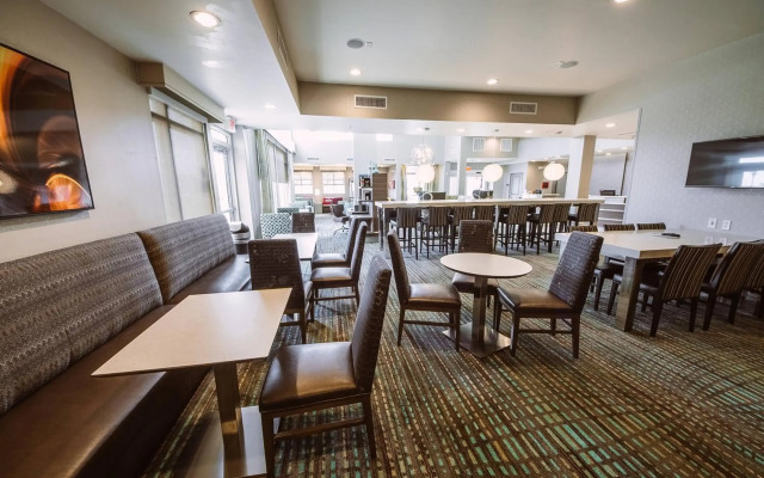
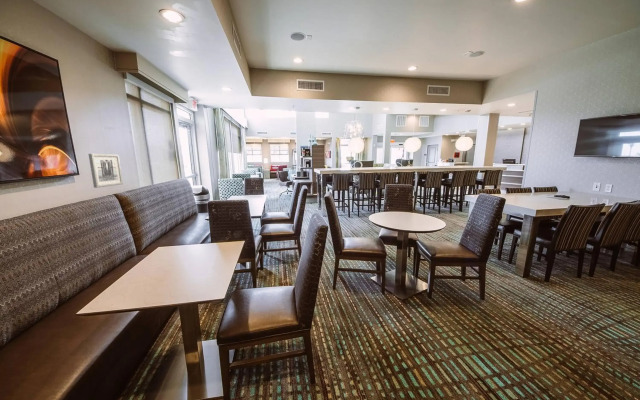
+ wall art (107, 170)
